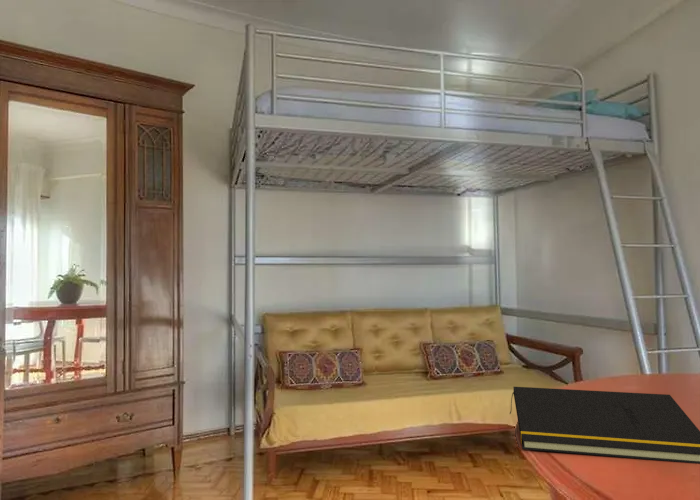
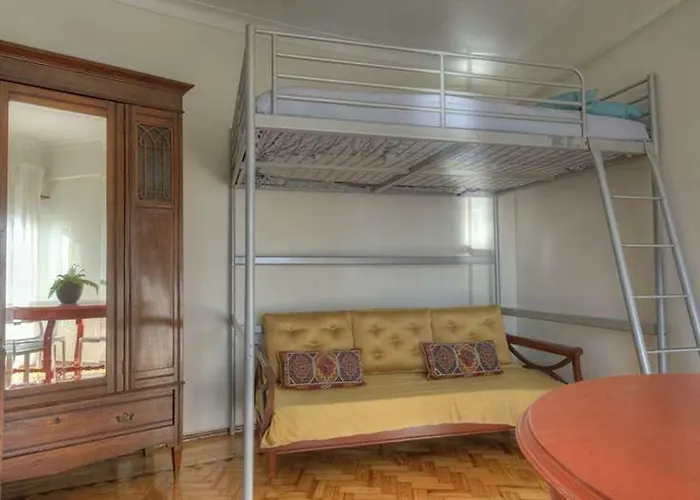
- notepad (601, 419)
